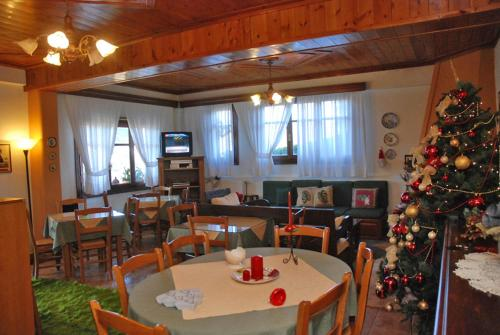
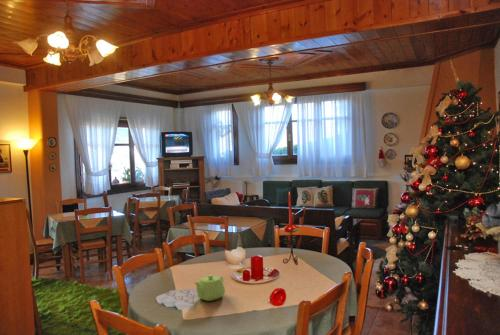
+ teapot (209, 287)
